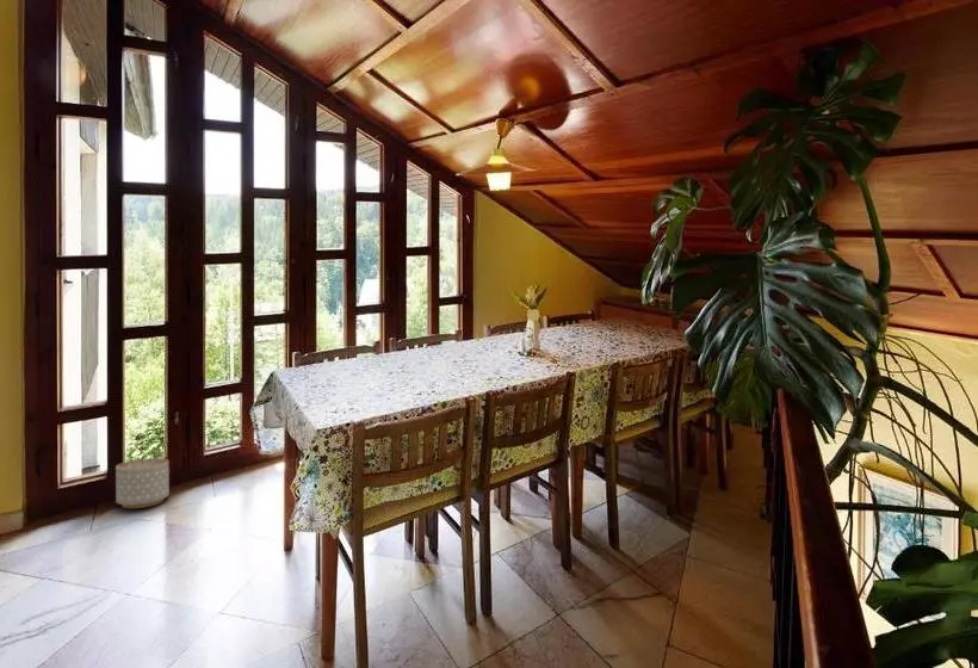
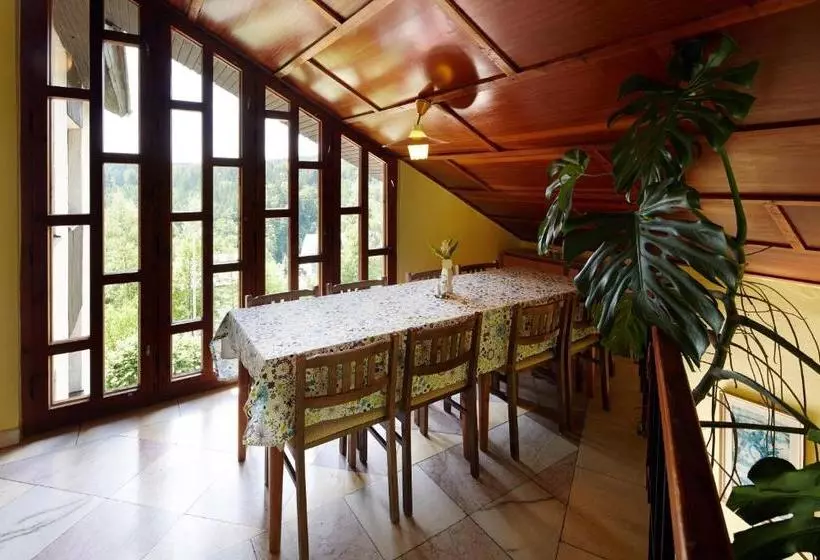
- planter (142, 483)
